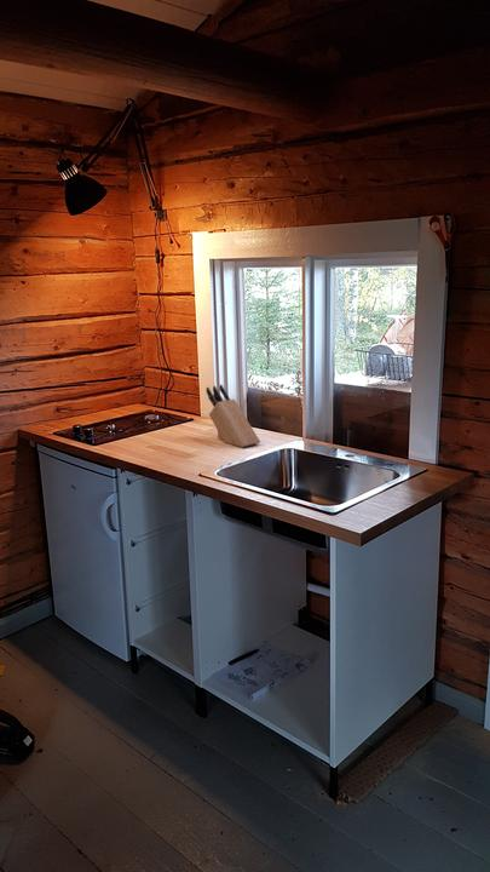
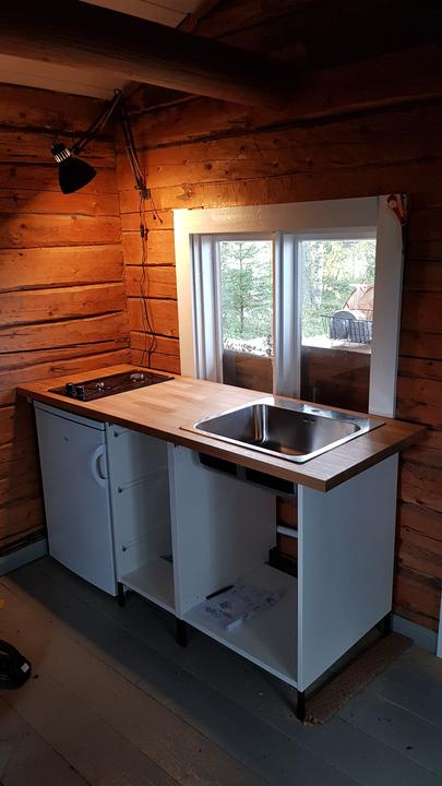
- knife block (230, 414)
